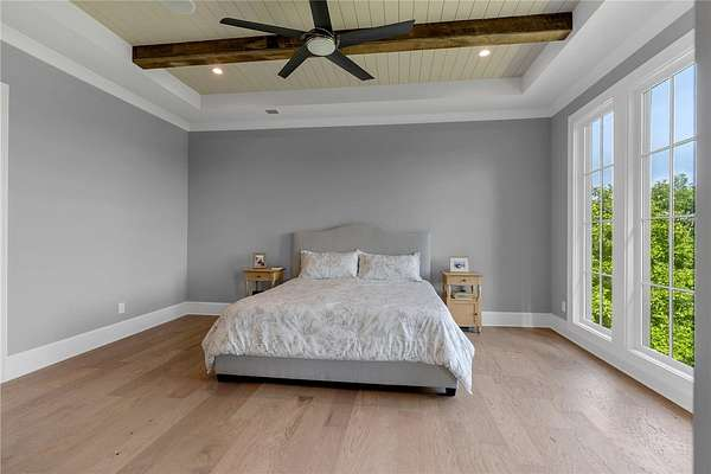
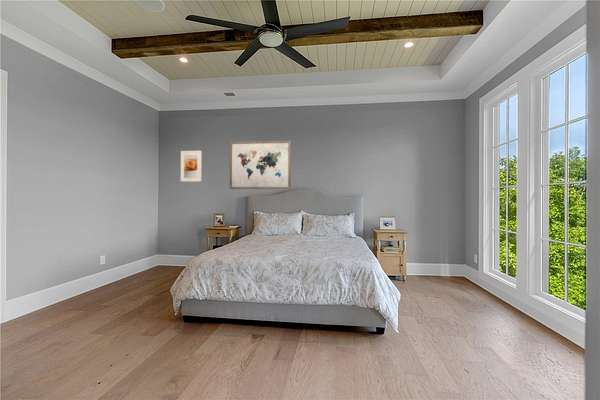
+ wall art (259, 165)
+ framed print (191, 166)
